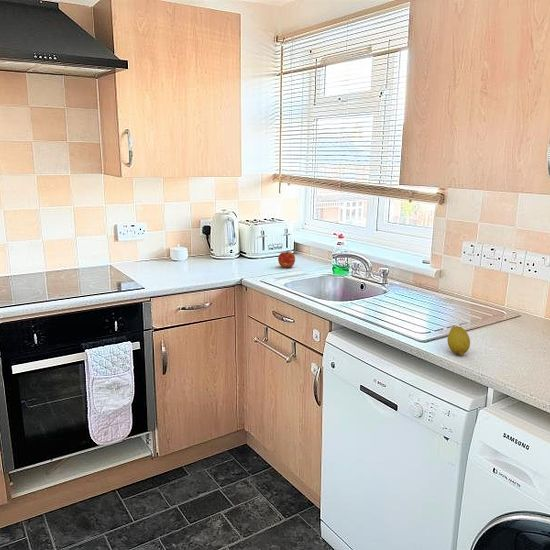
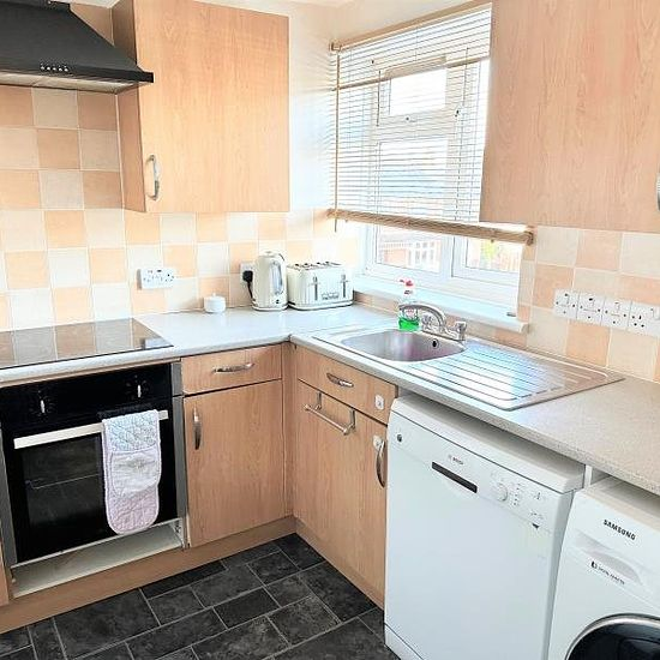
- lemon (458, 340)
- apple (286, 258)
